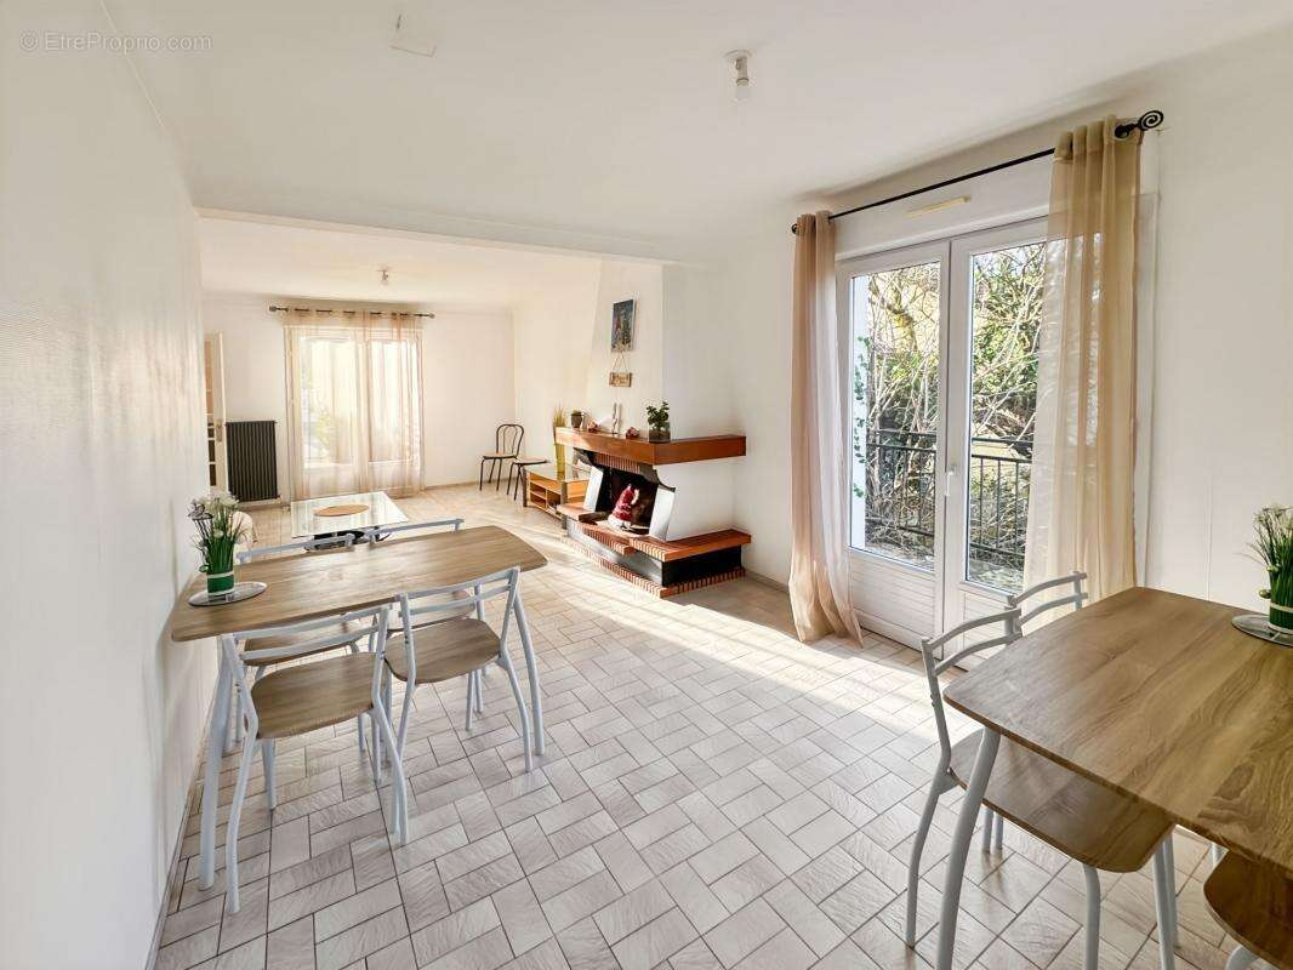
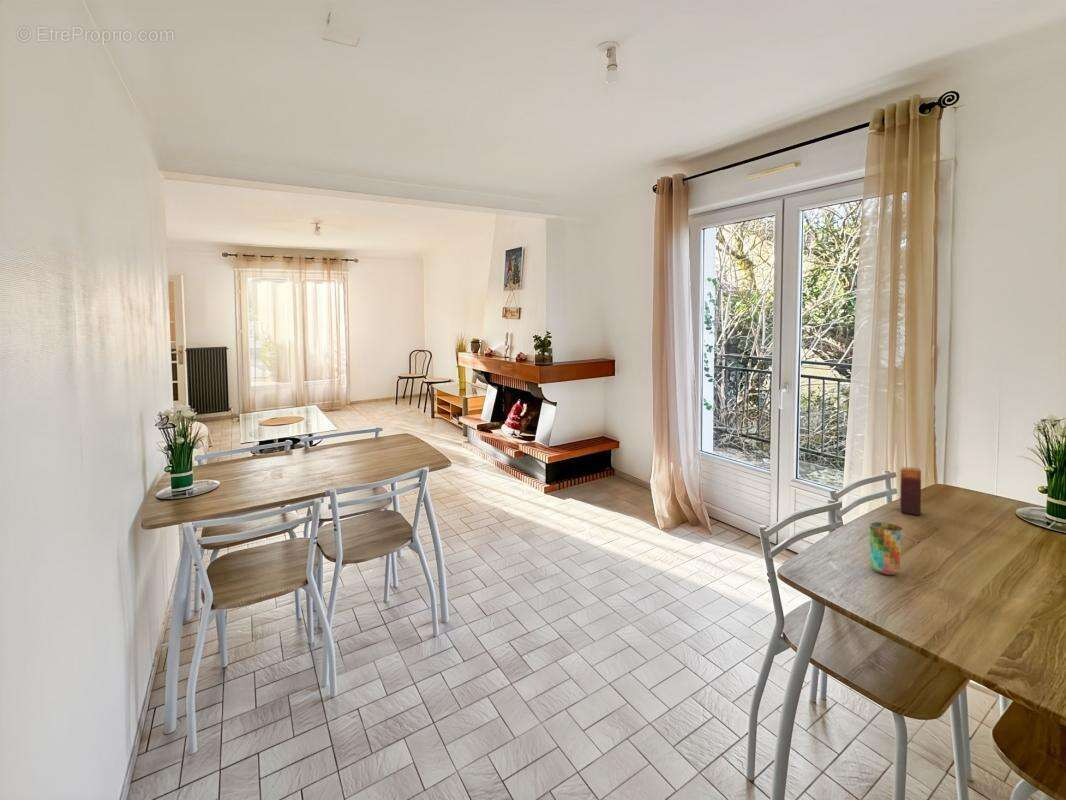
+ cup (885, 548)
+ candle (910, 490)
